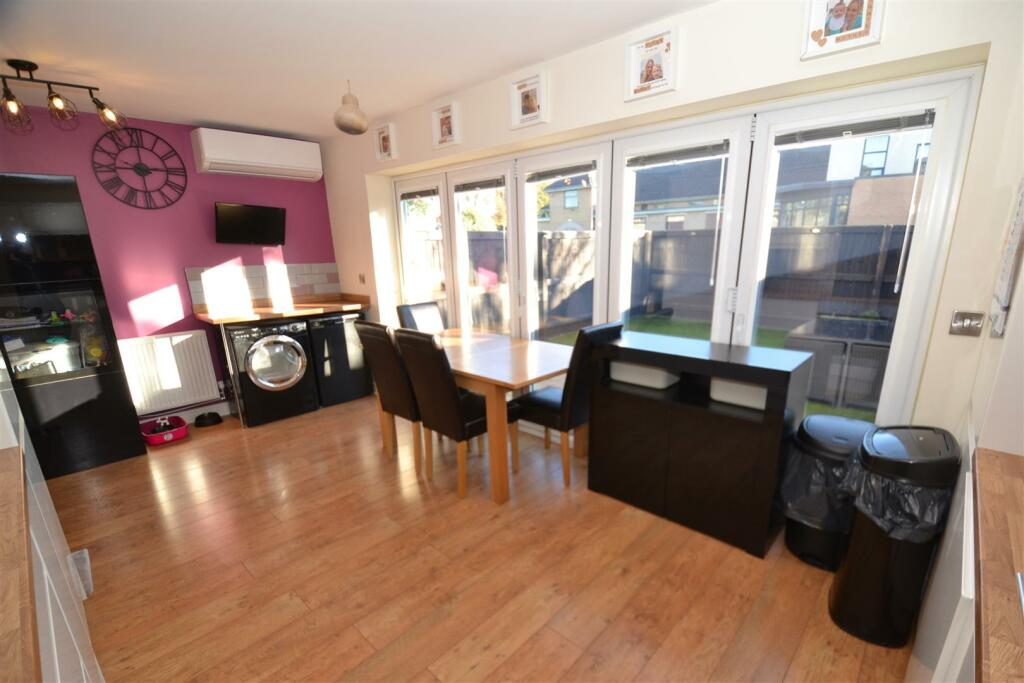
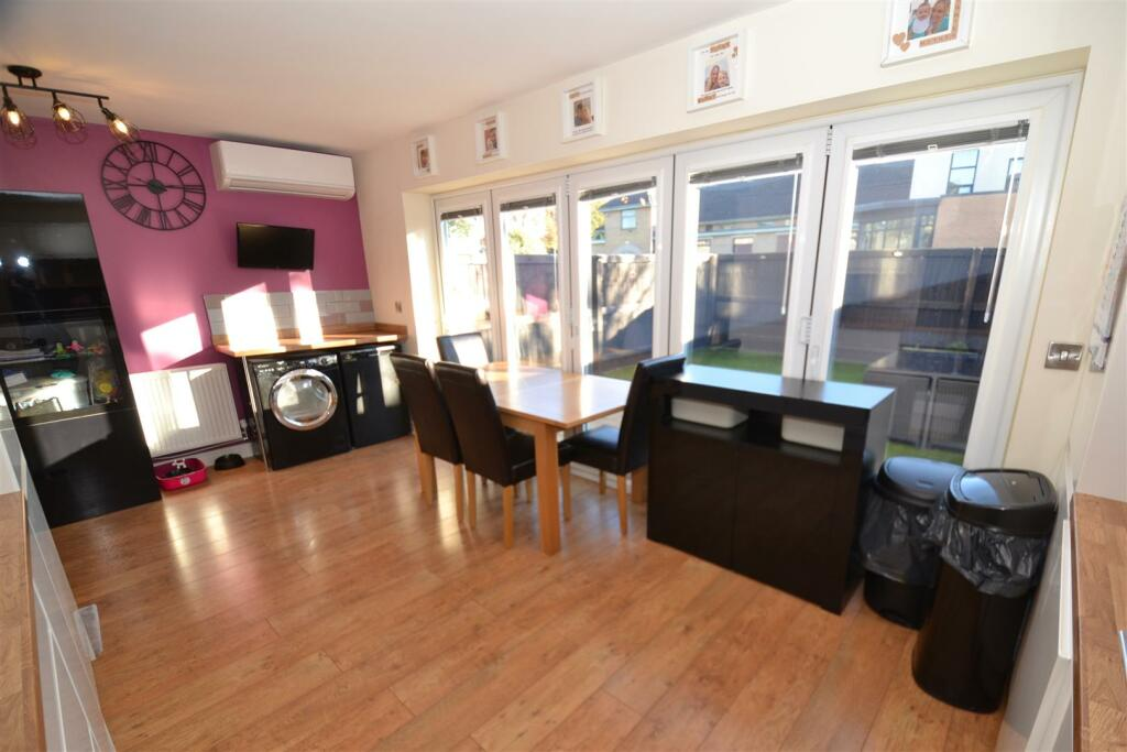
- pendant light (349, 106)
